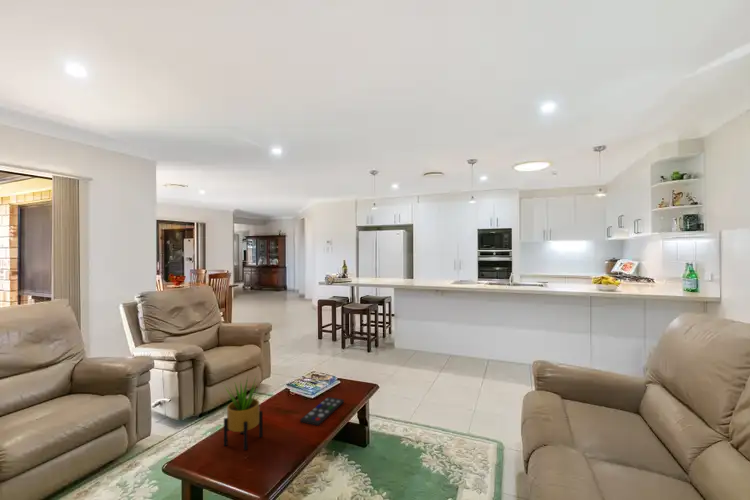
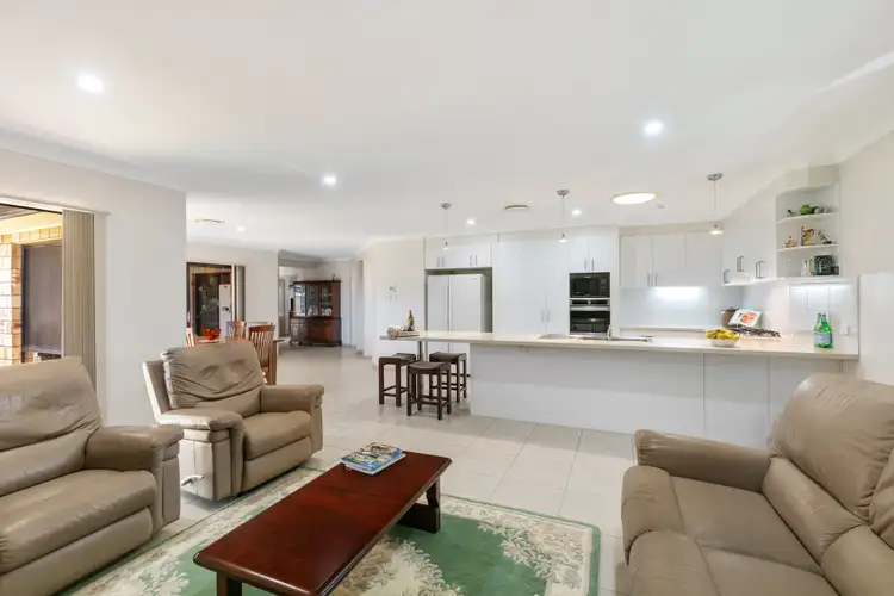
- potted plant (243, 409)
- remote control (323, 409)
